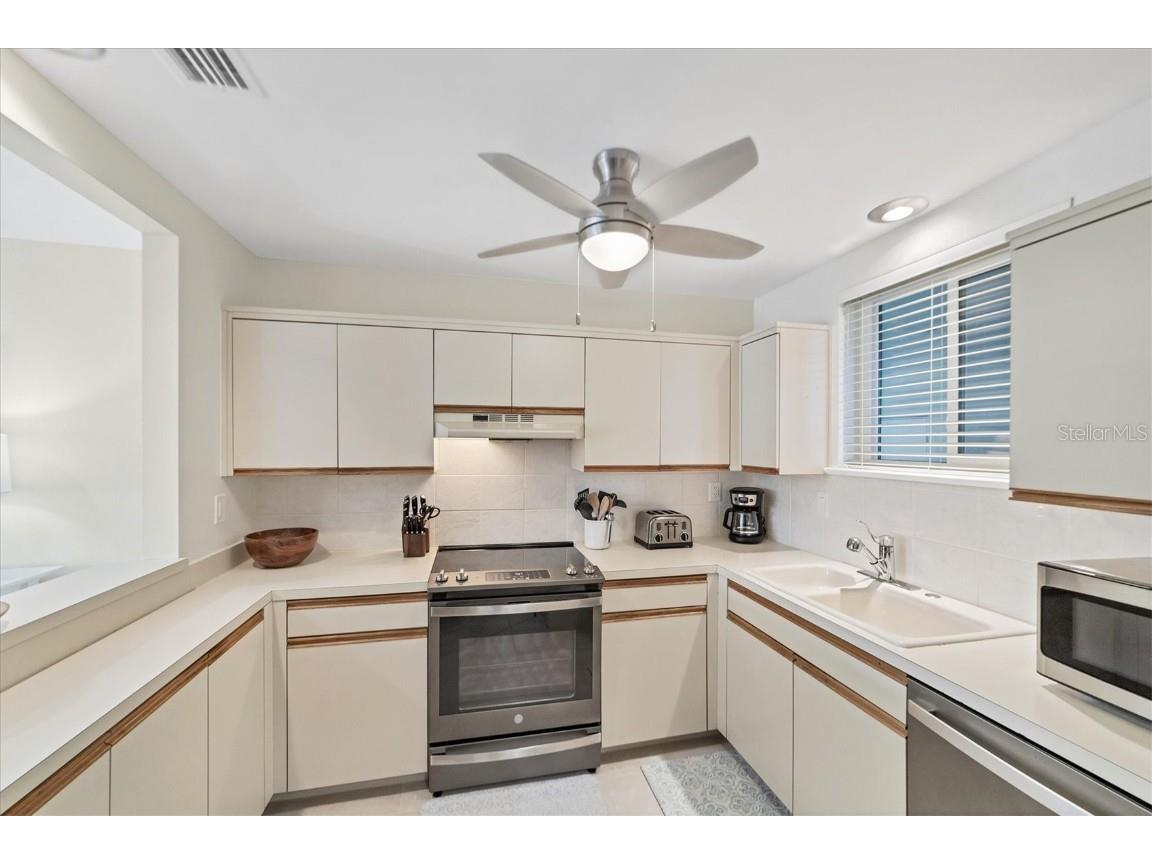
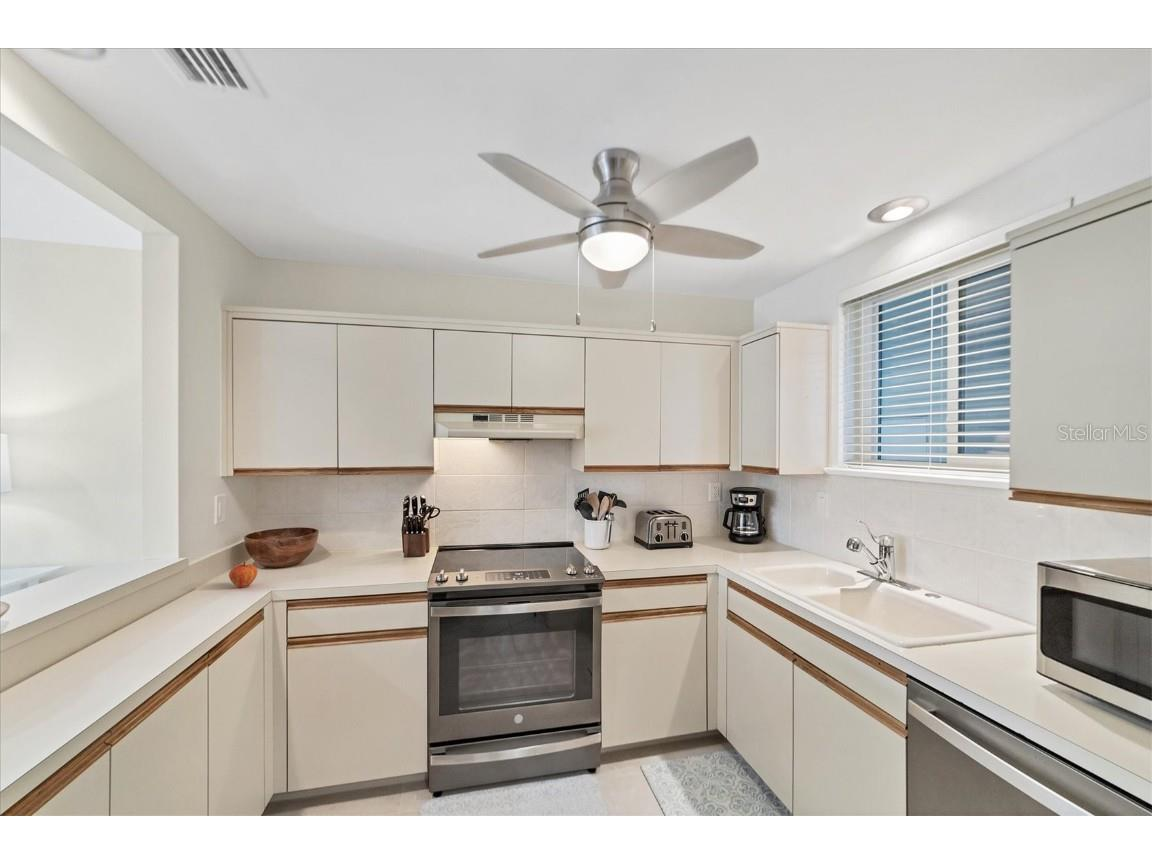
+ fruit (243, 574)
